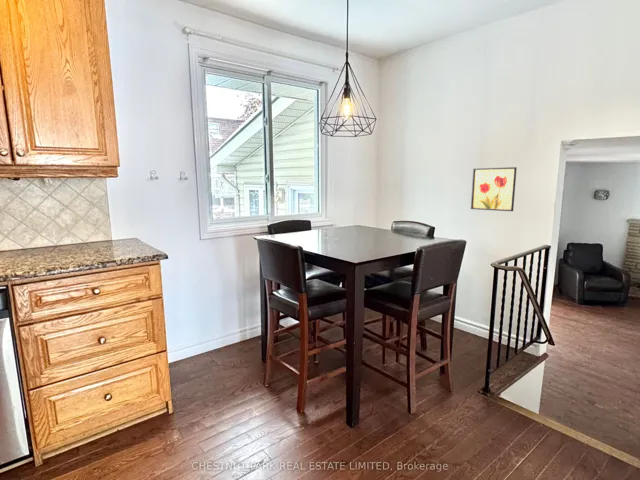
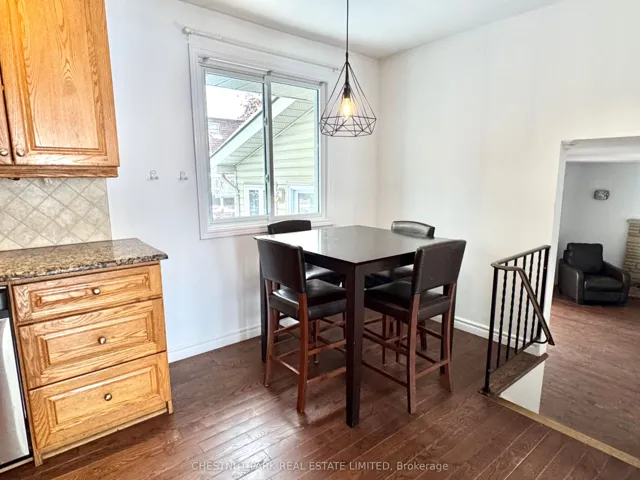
- wall art (493, 189)
